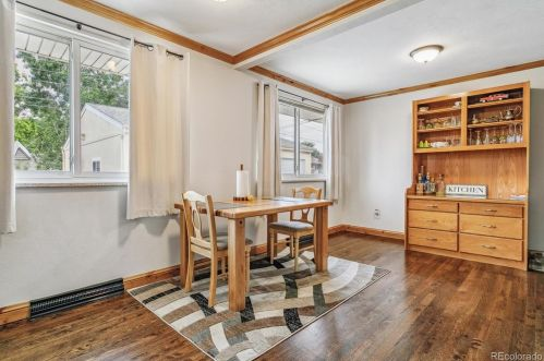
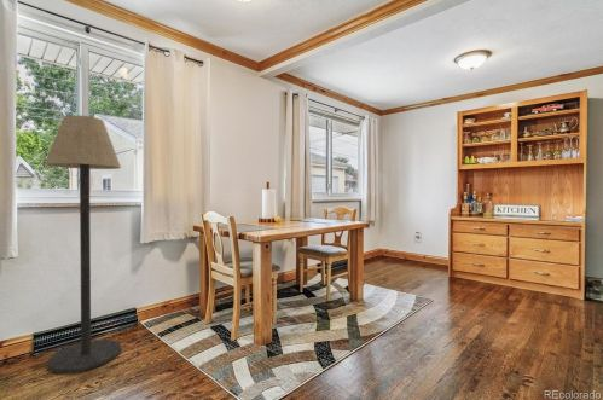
+ floor lamp (85, 238)
